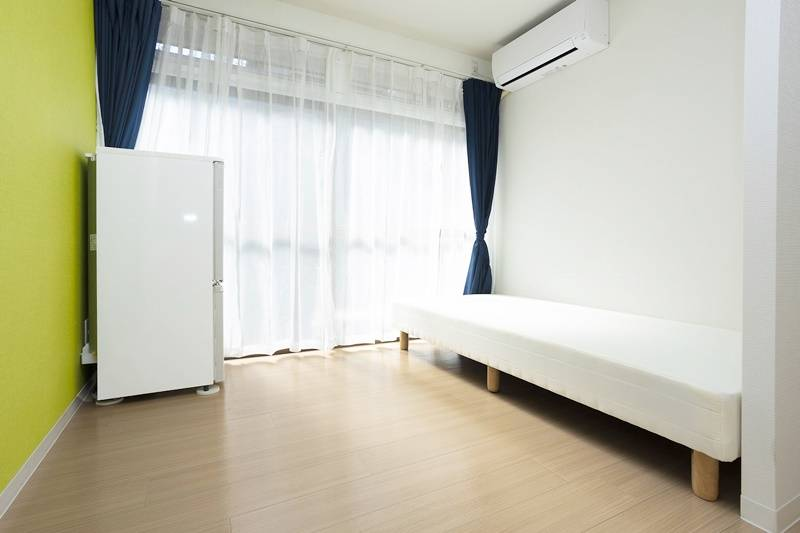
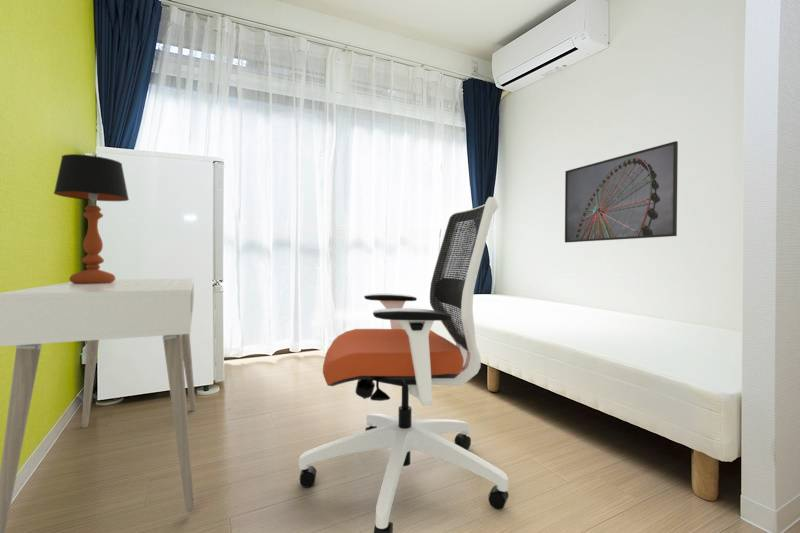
+ desk (95, 366)
+ table lamp (93, 221)
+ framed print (613, 199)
+ office chair (397, 340)
